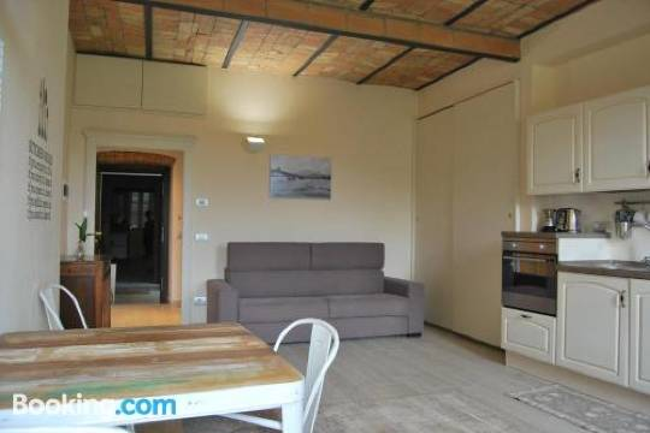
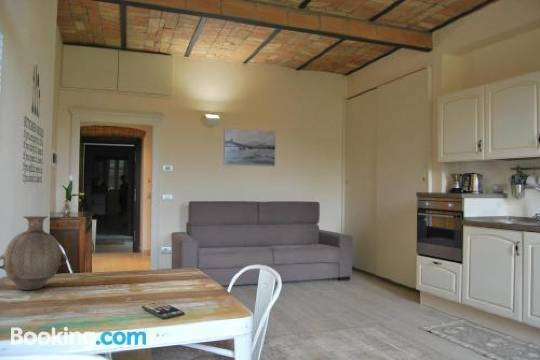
+ vase (33, 252)
+ smartphone (162, 309)
